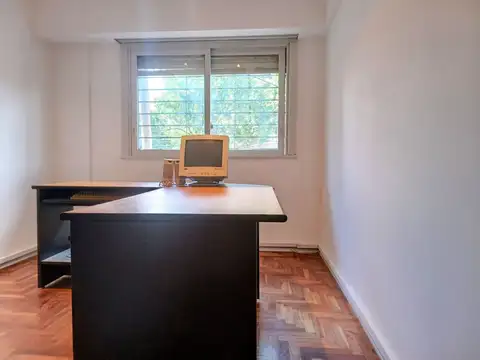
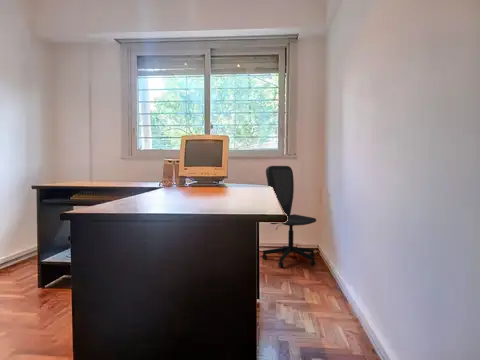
+ office chair (289, 213)
